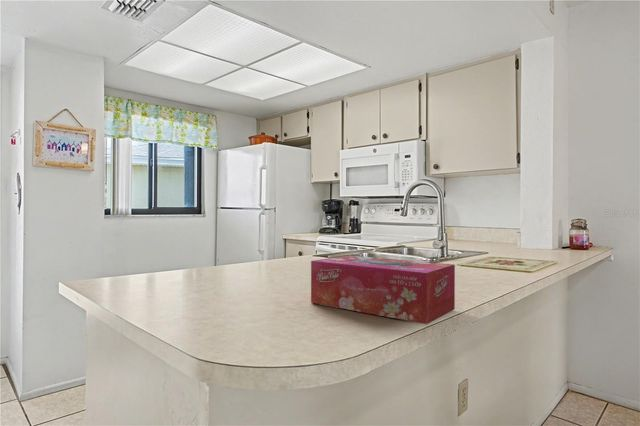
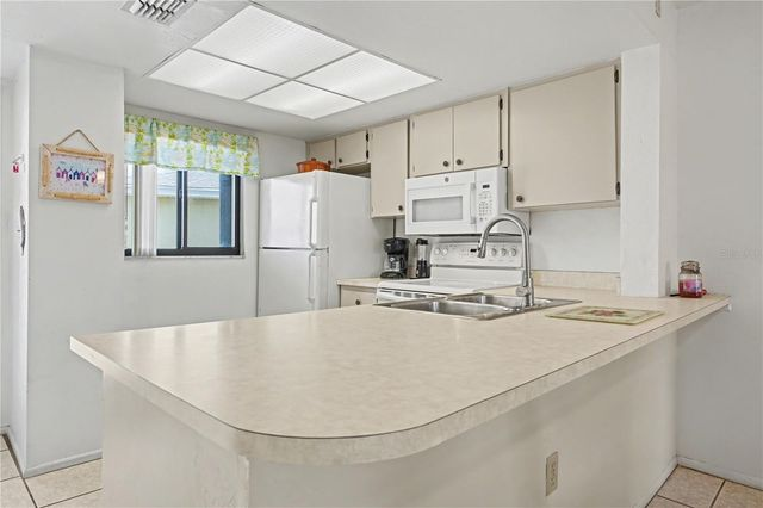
- tissue box (380, 284)
